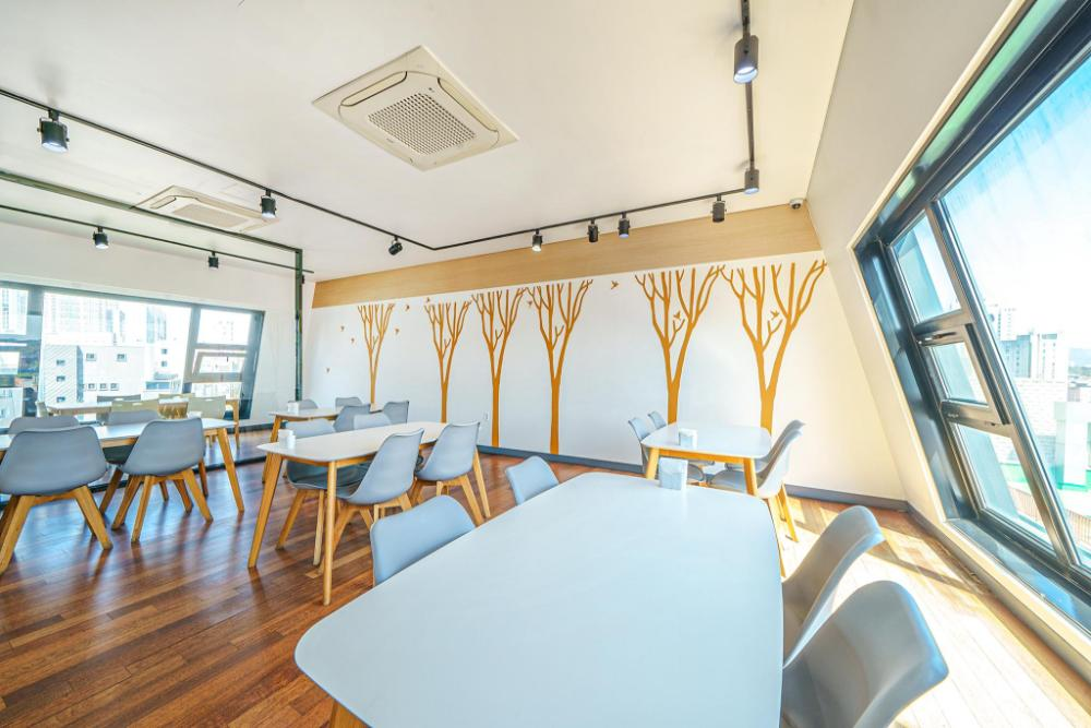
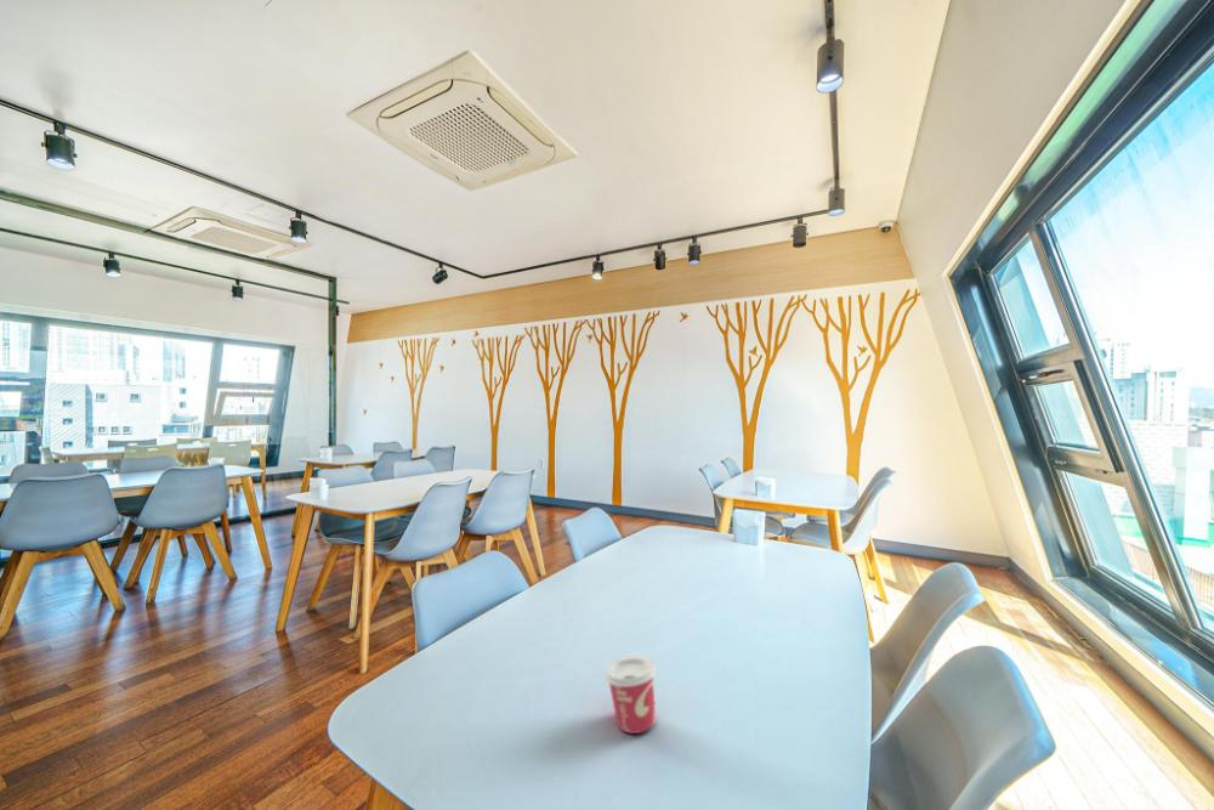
+ cup (632, 693)
